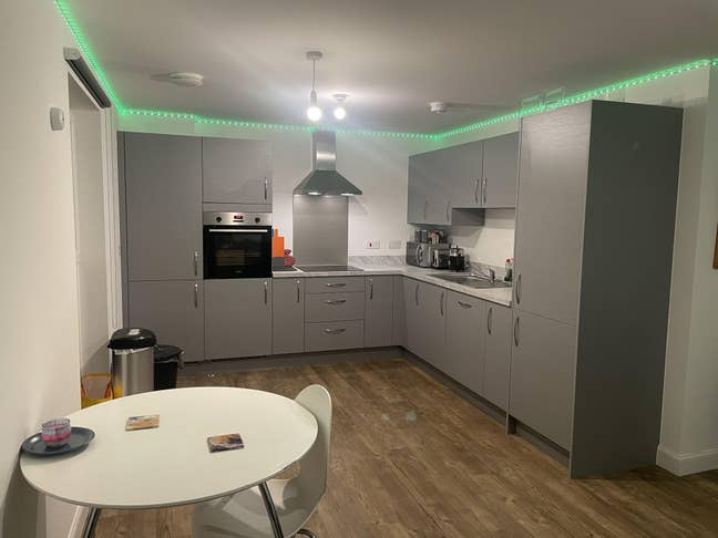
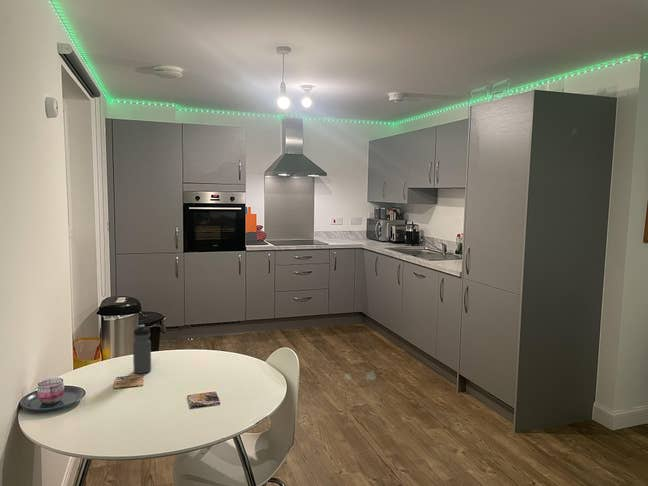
+ water bottle (142, 348)
